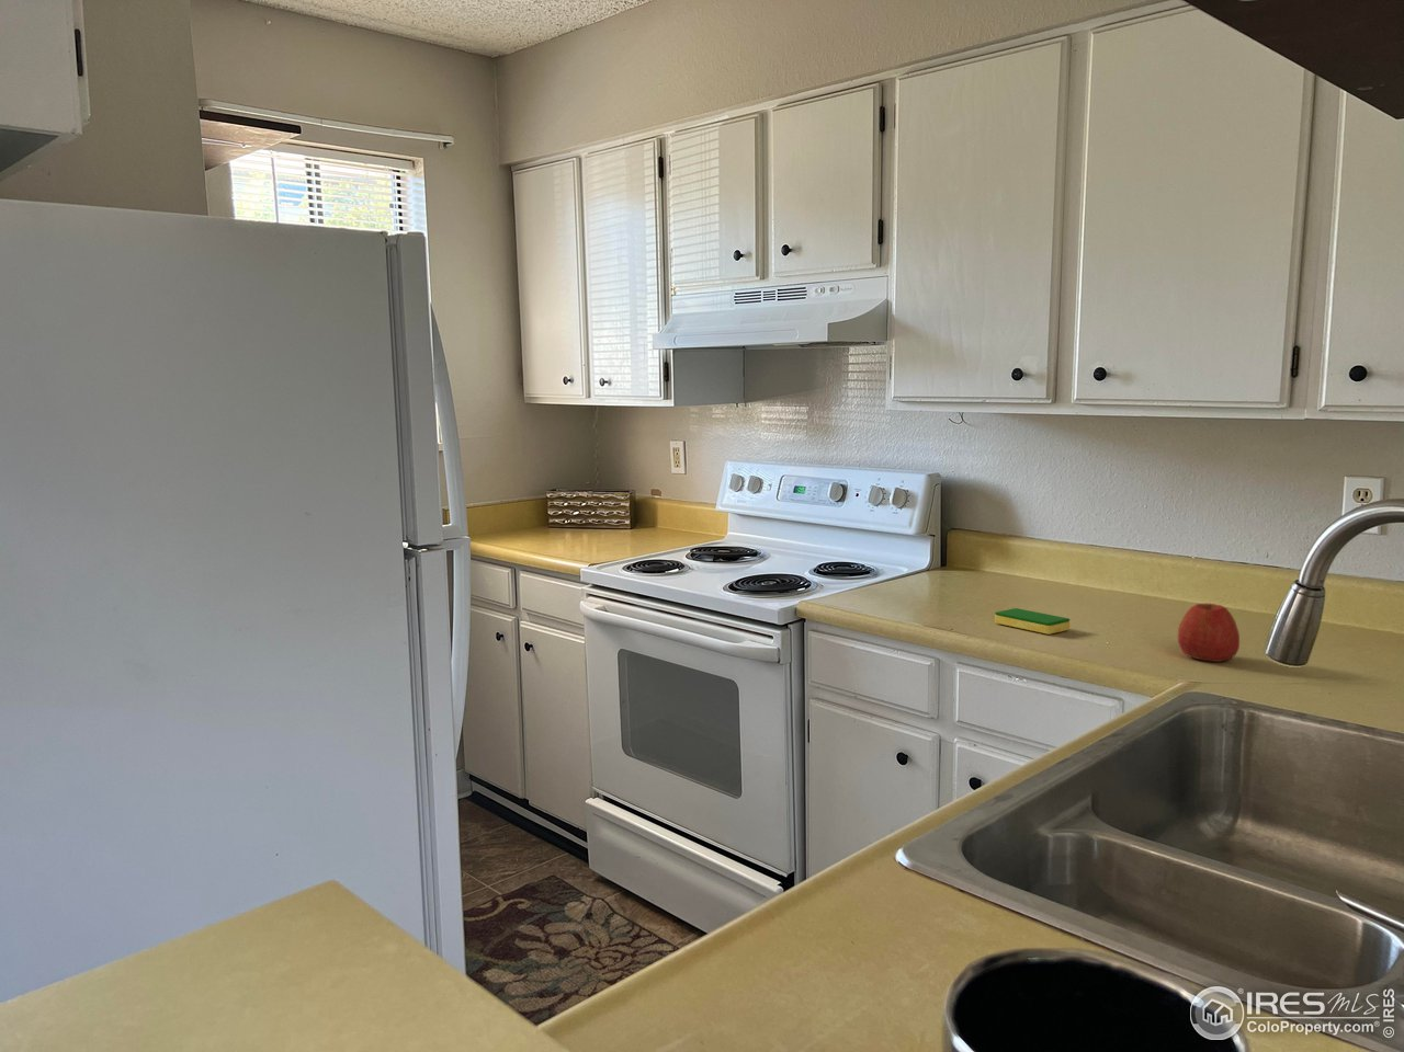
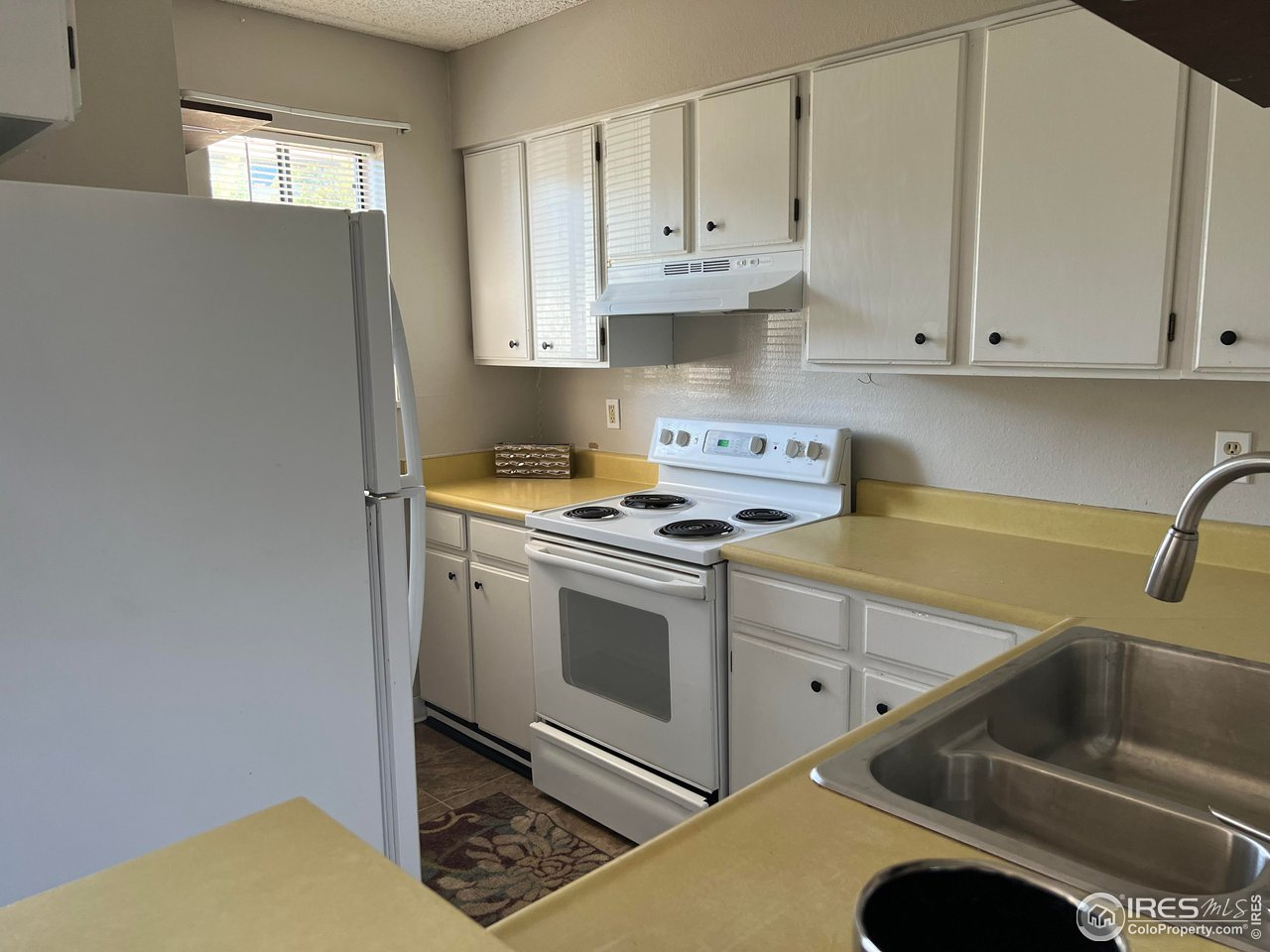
- dish sponge (1031, 620)
- apple (1207, 630)
